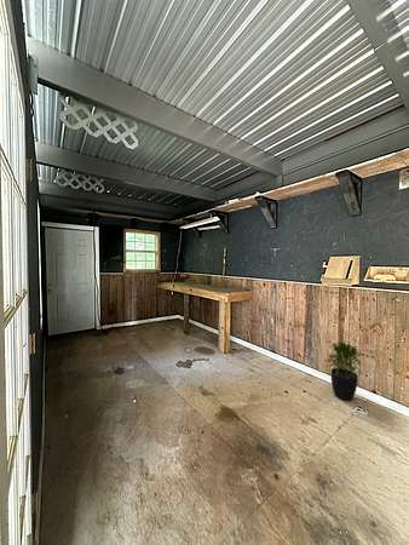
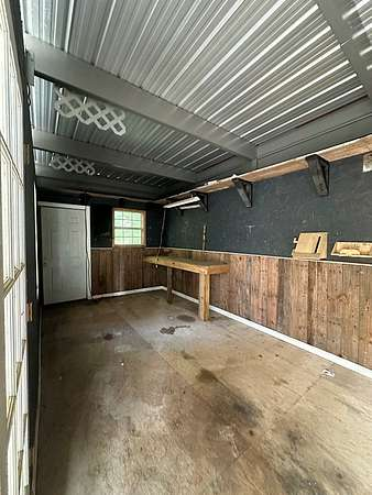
- potted plant (342, 367)
